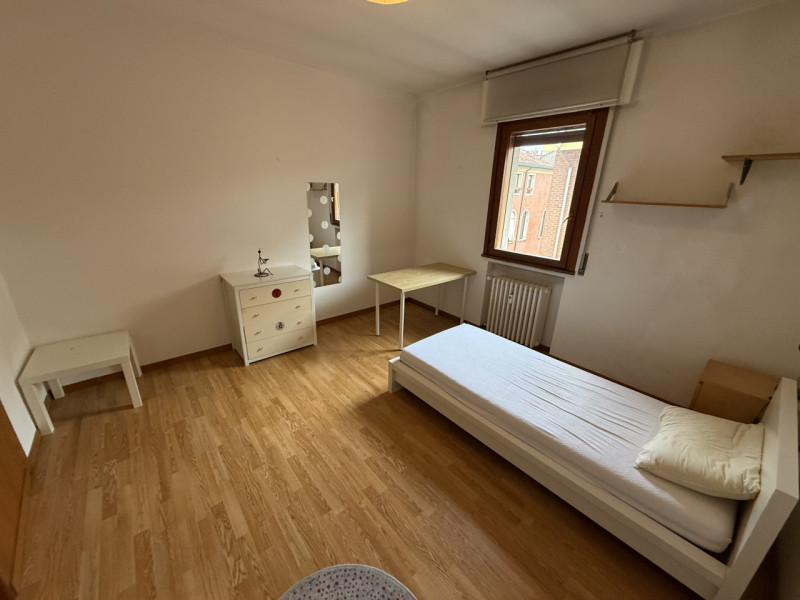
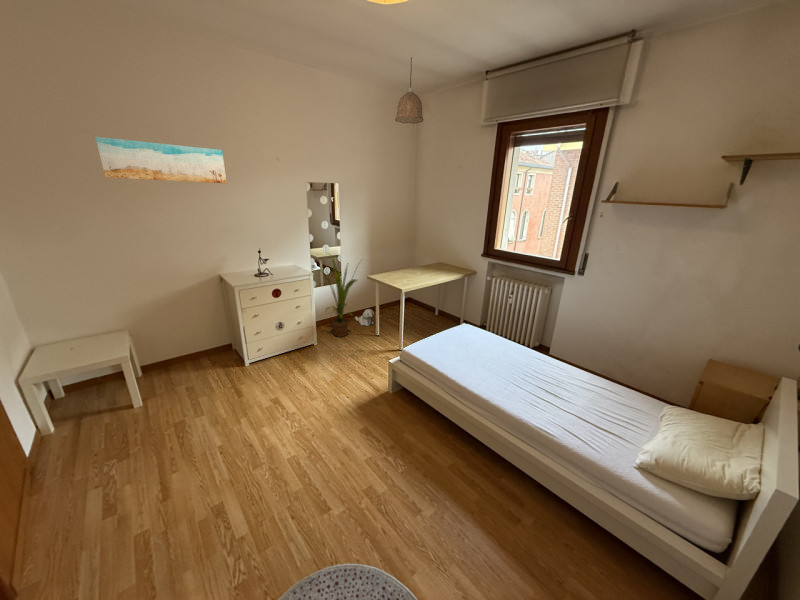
+ wall art (168, 162)
+ house plant (335, 296)
+ pendant lamp (410, 89)
+ plush toy (364, 315)
